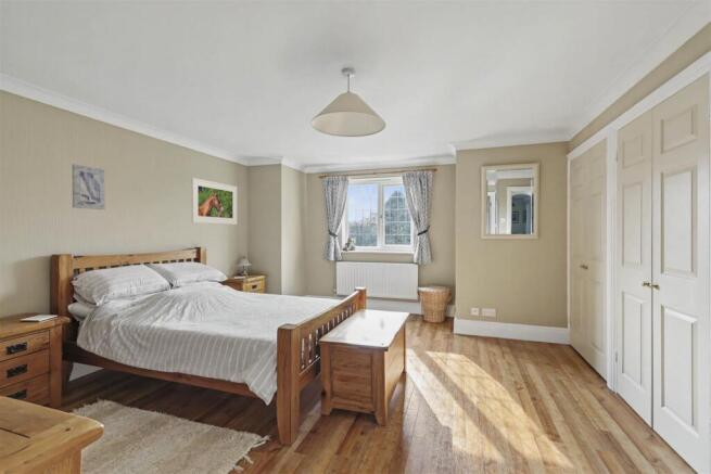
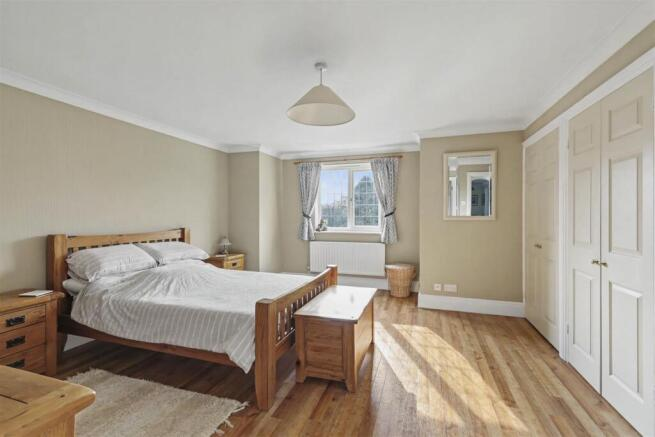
- wall art (89, 188)
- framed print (216, 203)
